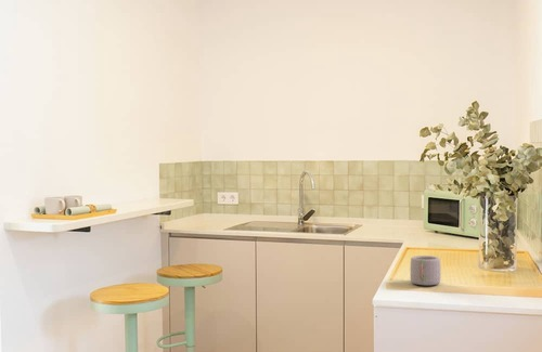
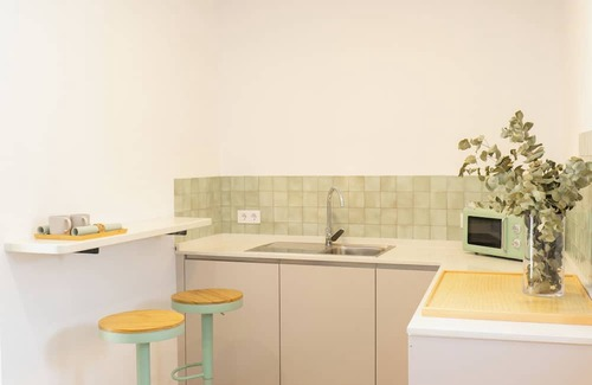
- mug (426, 270)
